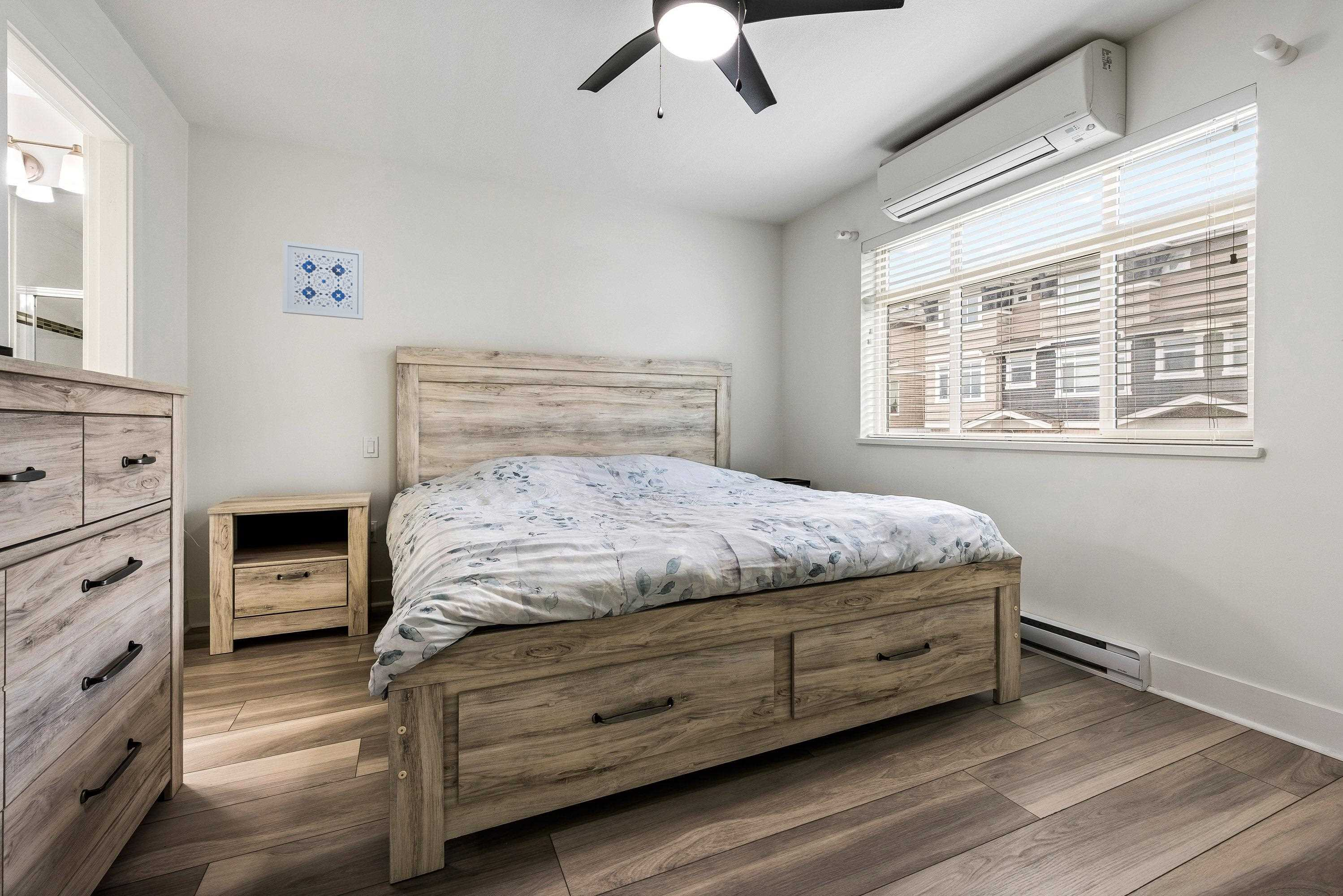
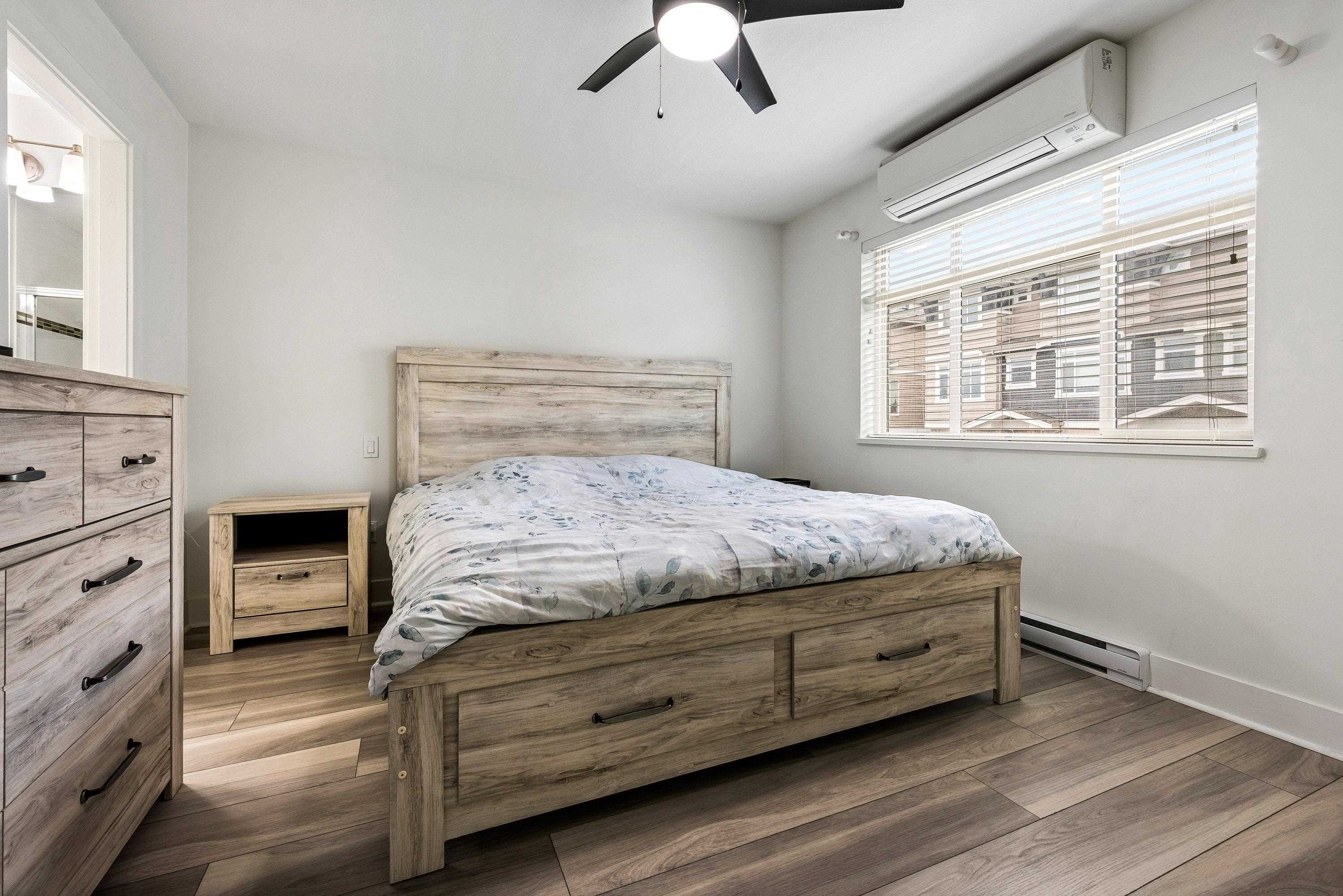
- wall art (324, 281)
